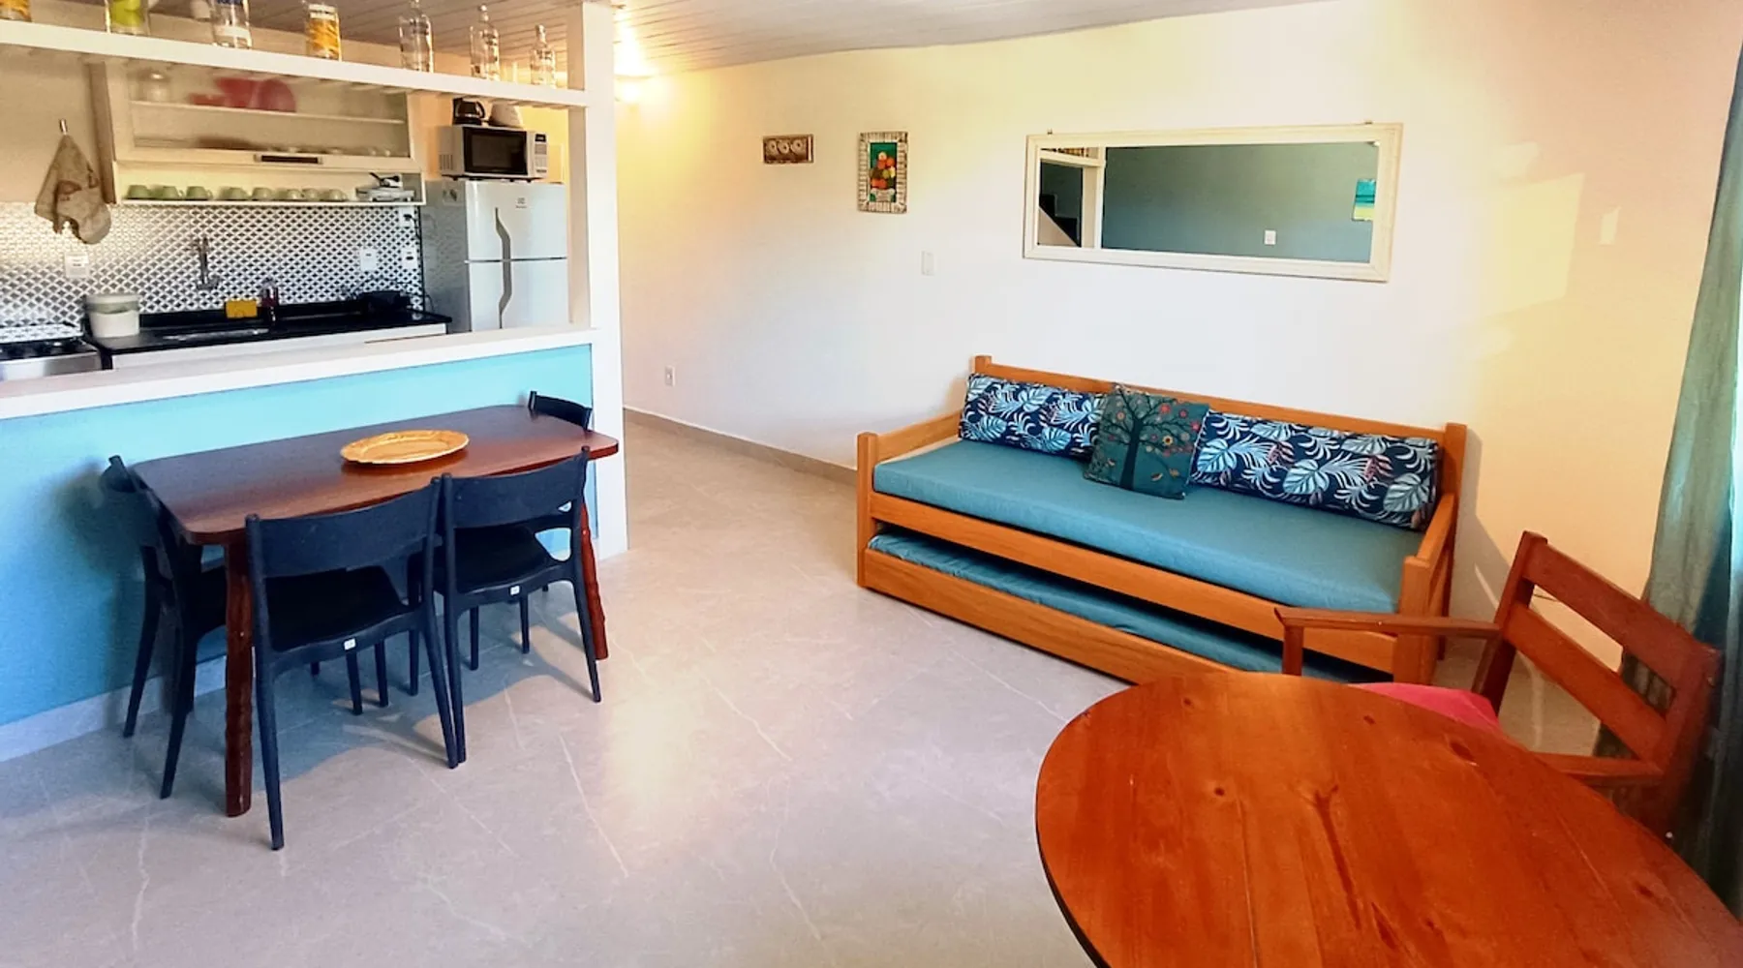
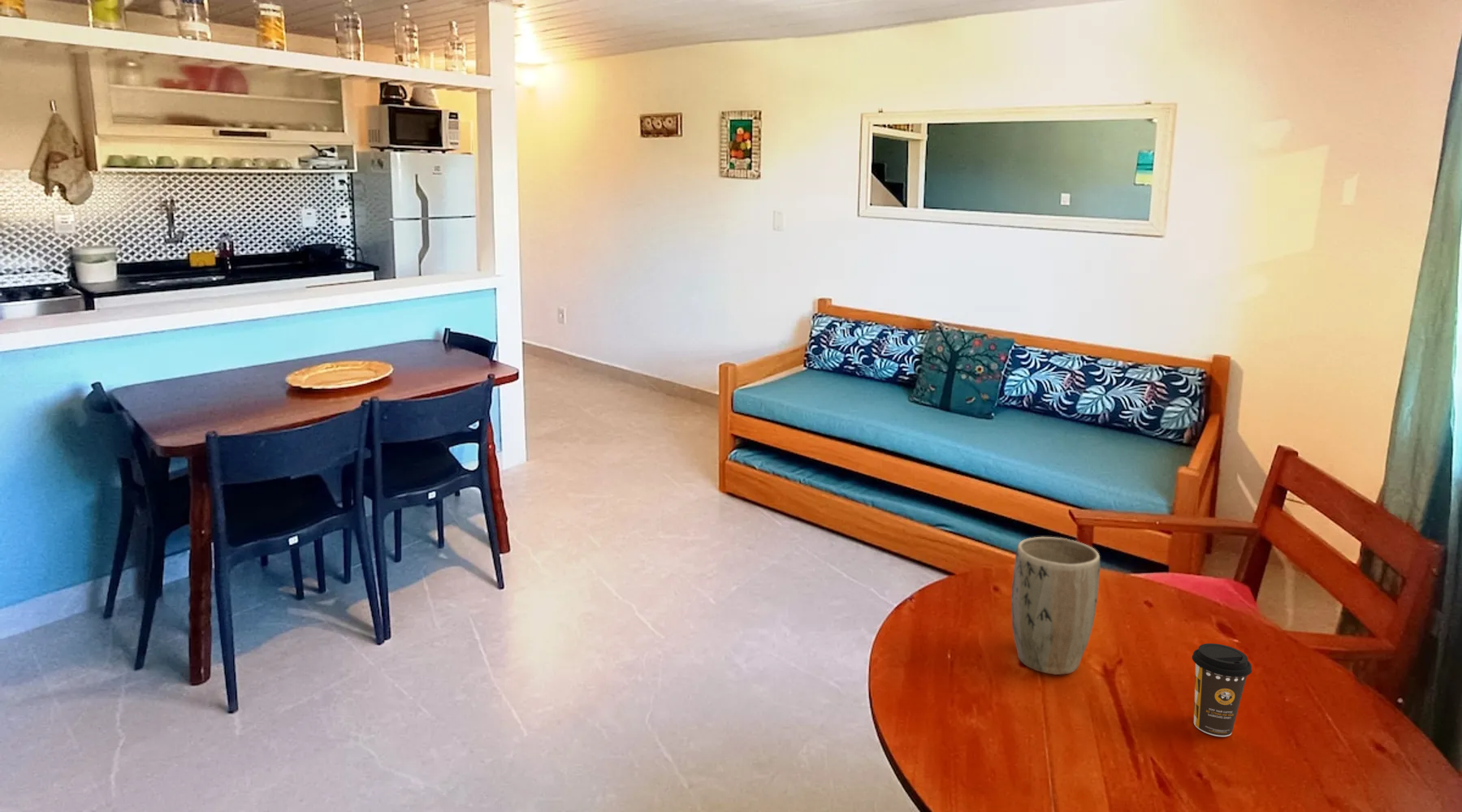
+ plant pot (1053, 606)
+ coffee cup (1218, 690)
